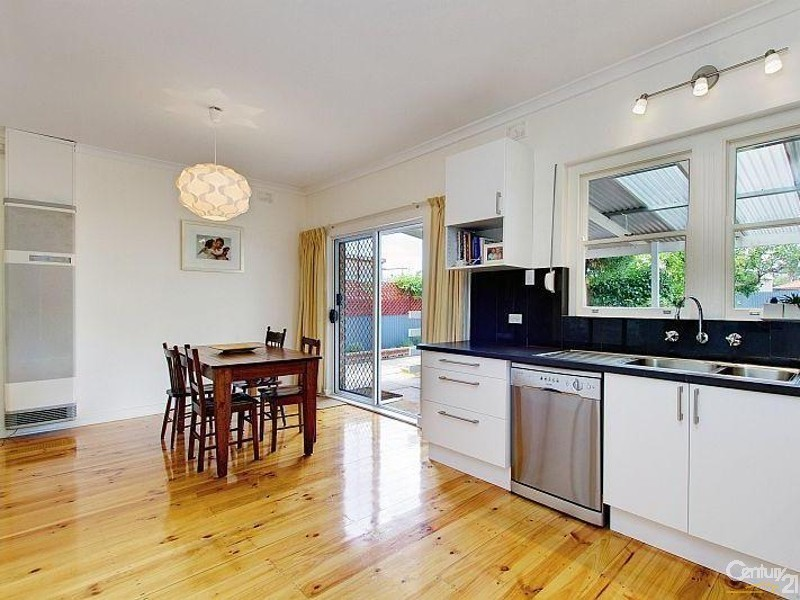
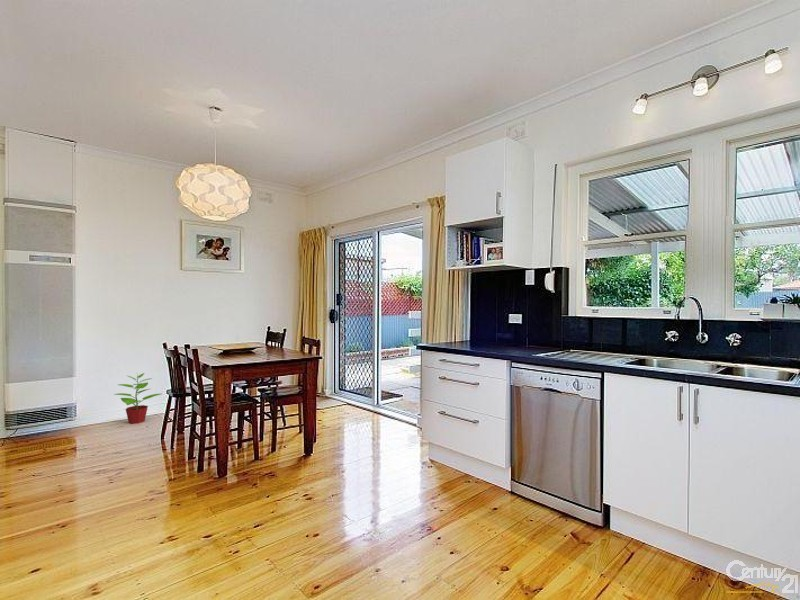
+ potted plant (136, 396)
